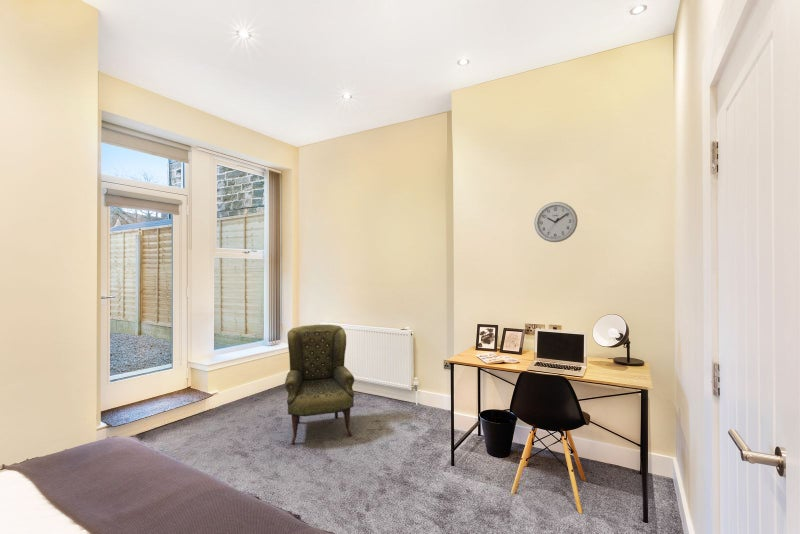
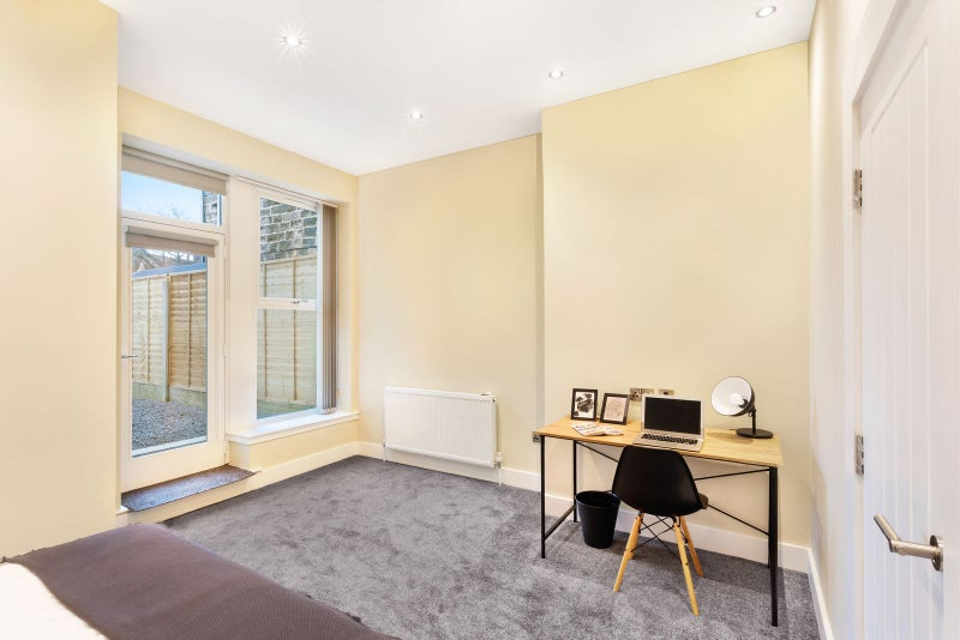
- wall clock (555, 222)
- armchair (319, 378)
